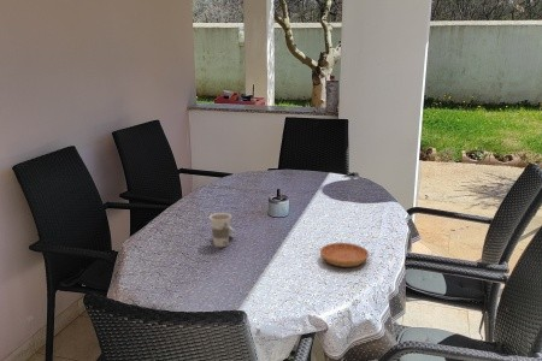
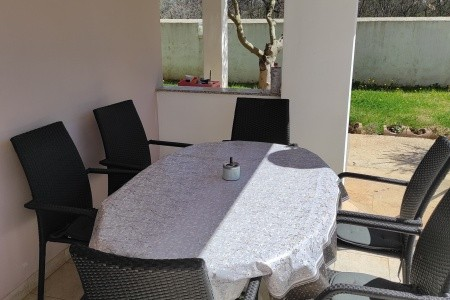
- cup (222, 227)
- saucer (343, 255)
